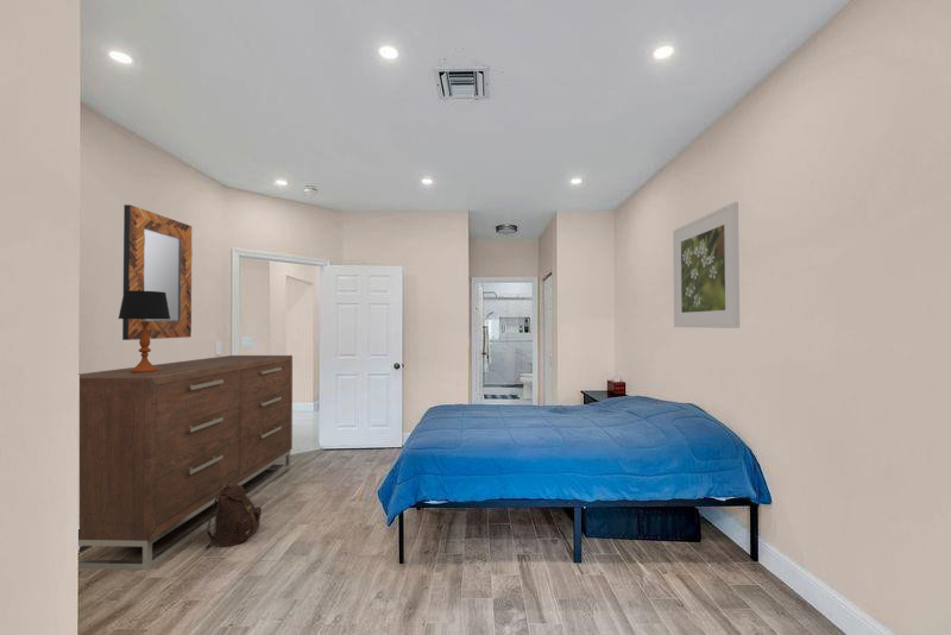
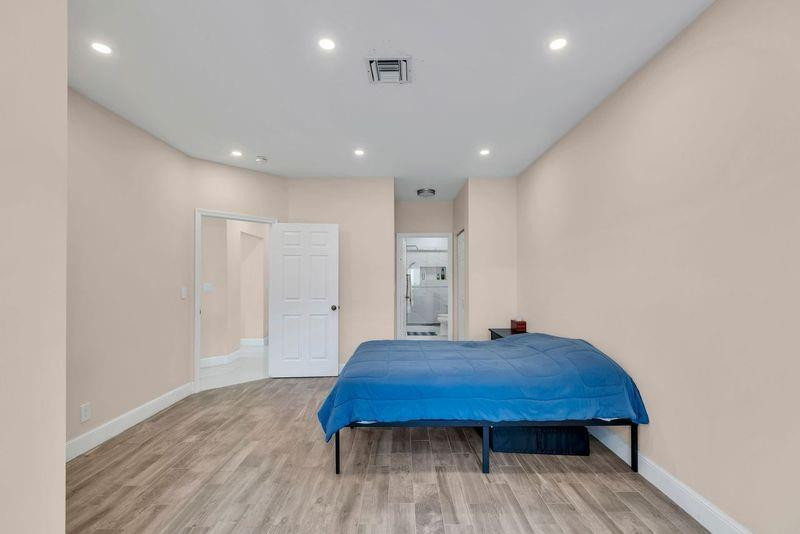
- backpack (234, 509)
- dresser (202, 434)
- table lamp (144, 331)
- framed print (701, 272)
- home mirror (160, 277)
